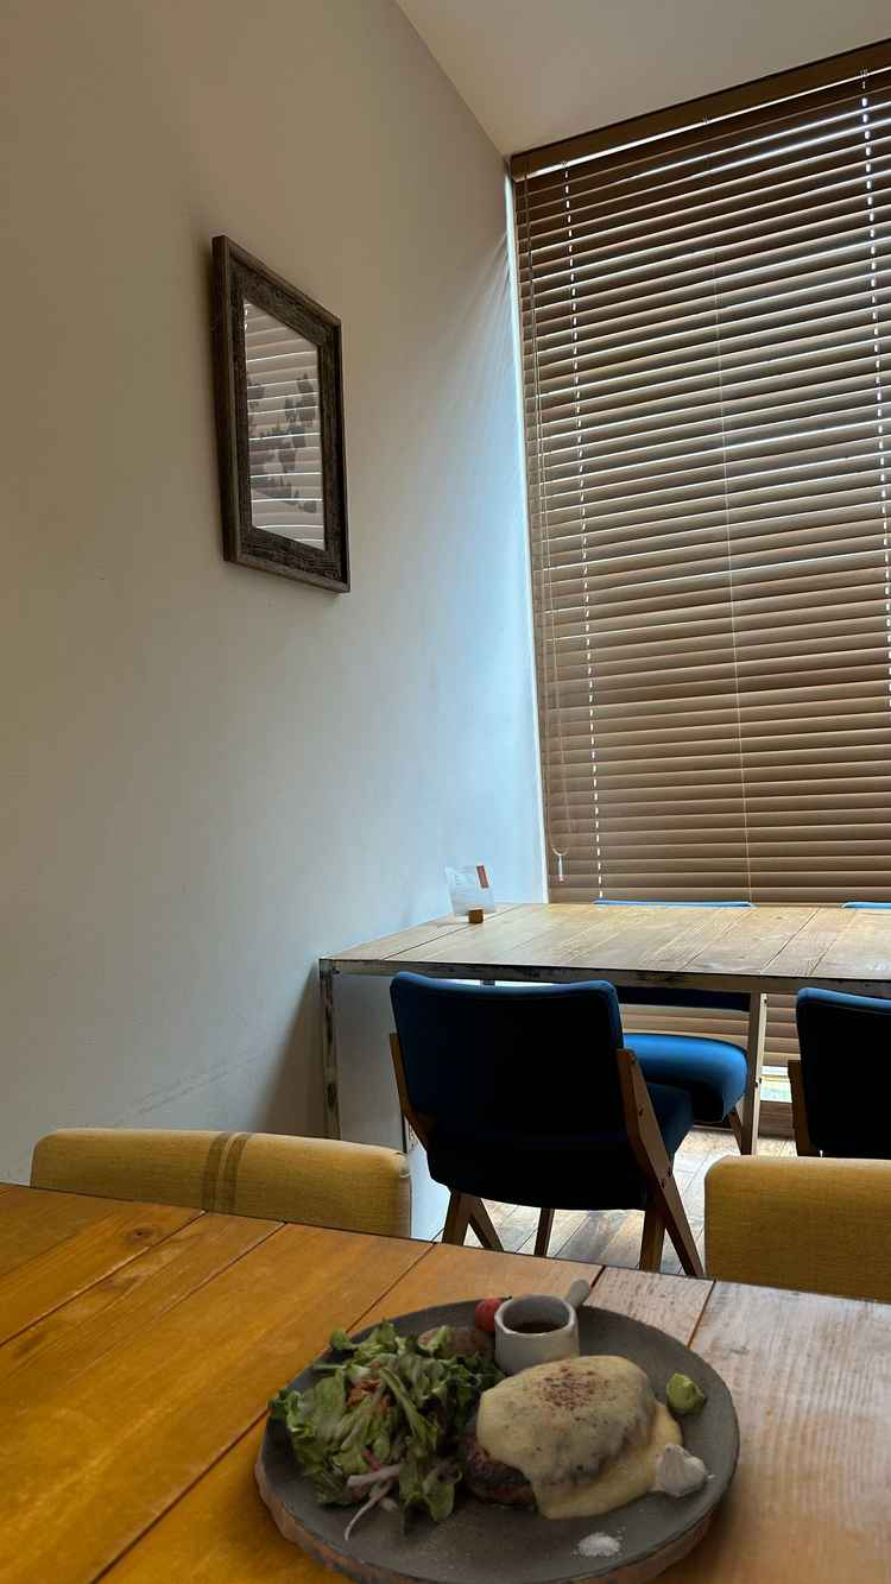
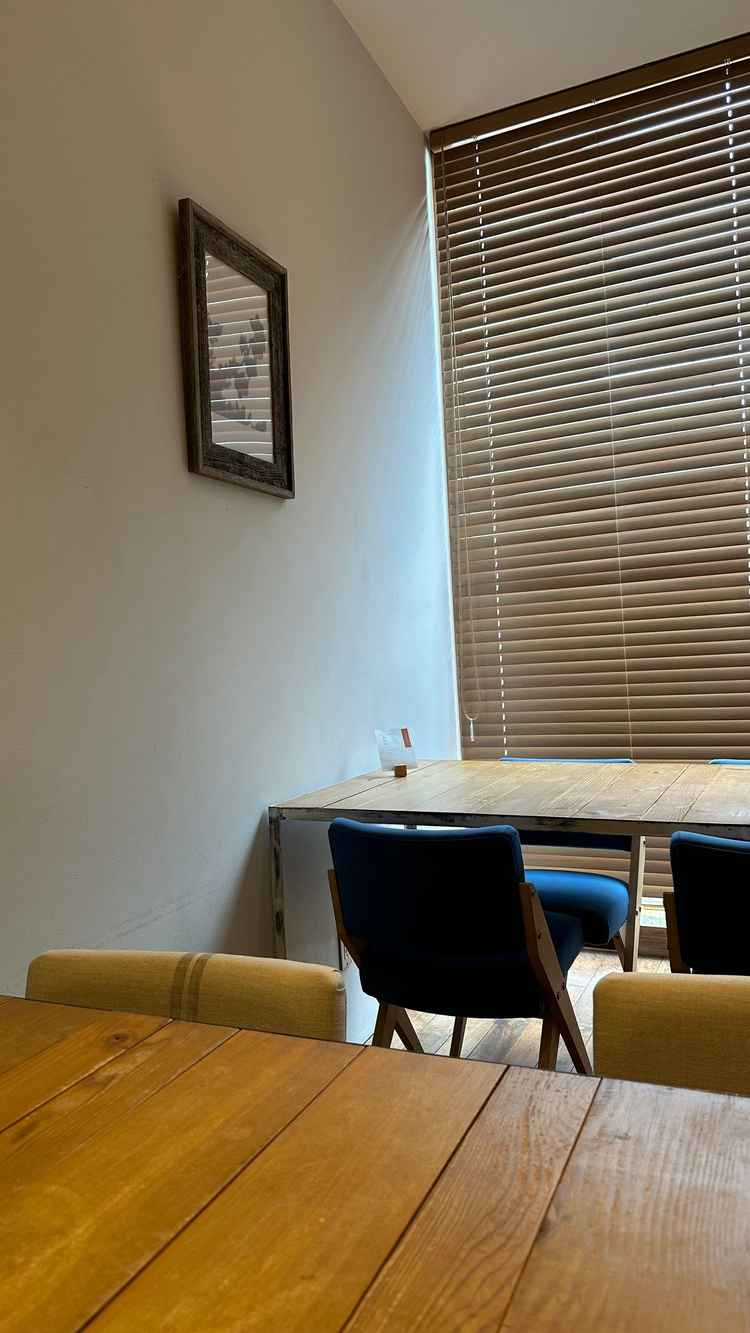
- dinner plate (495, 1387)
